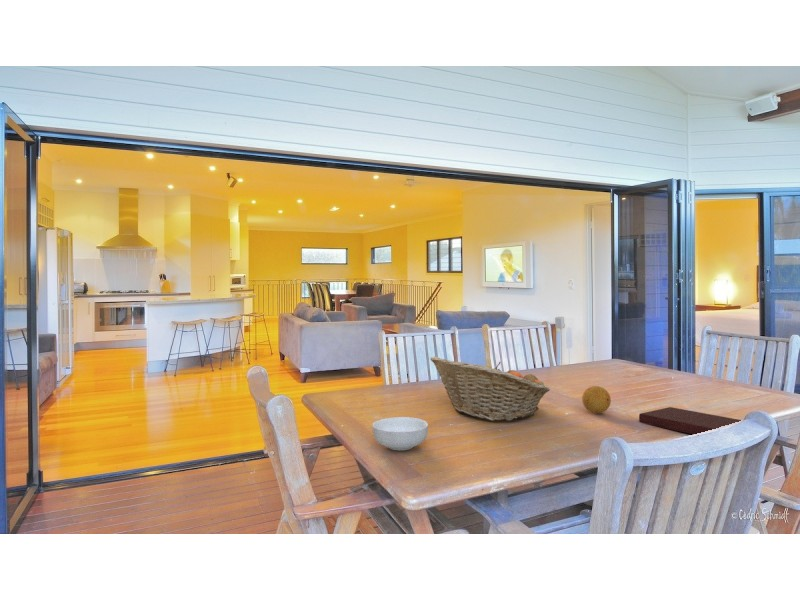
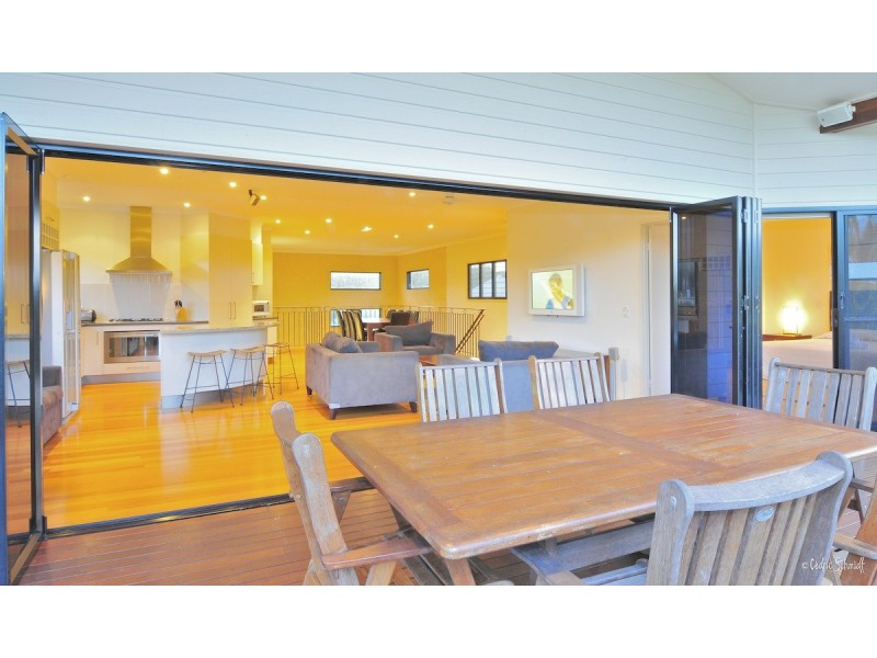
- fruit basket (487, 383)
- cereal bowl (400, 435)
- fruit (596, 399)
- notebook (690, 421)
